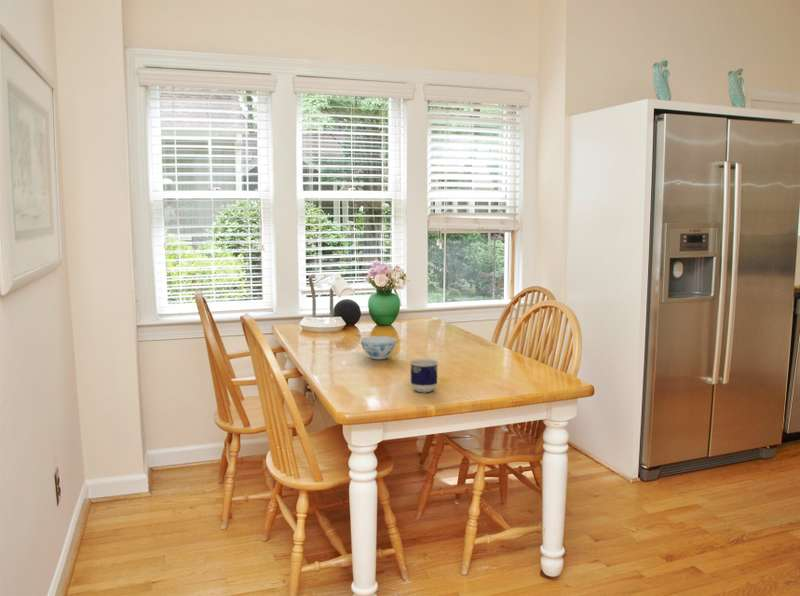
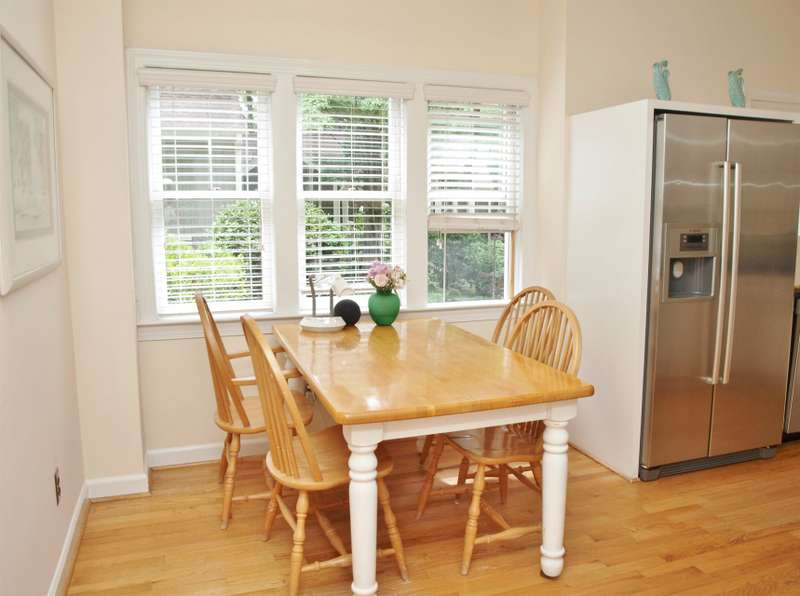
- cup (425, 377)
- chinaware (378, 348)
